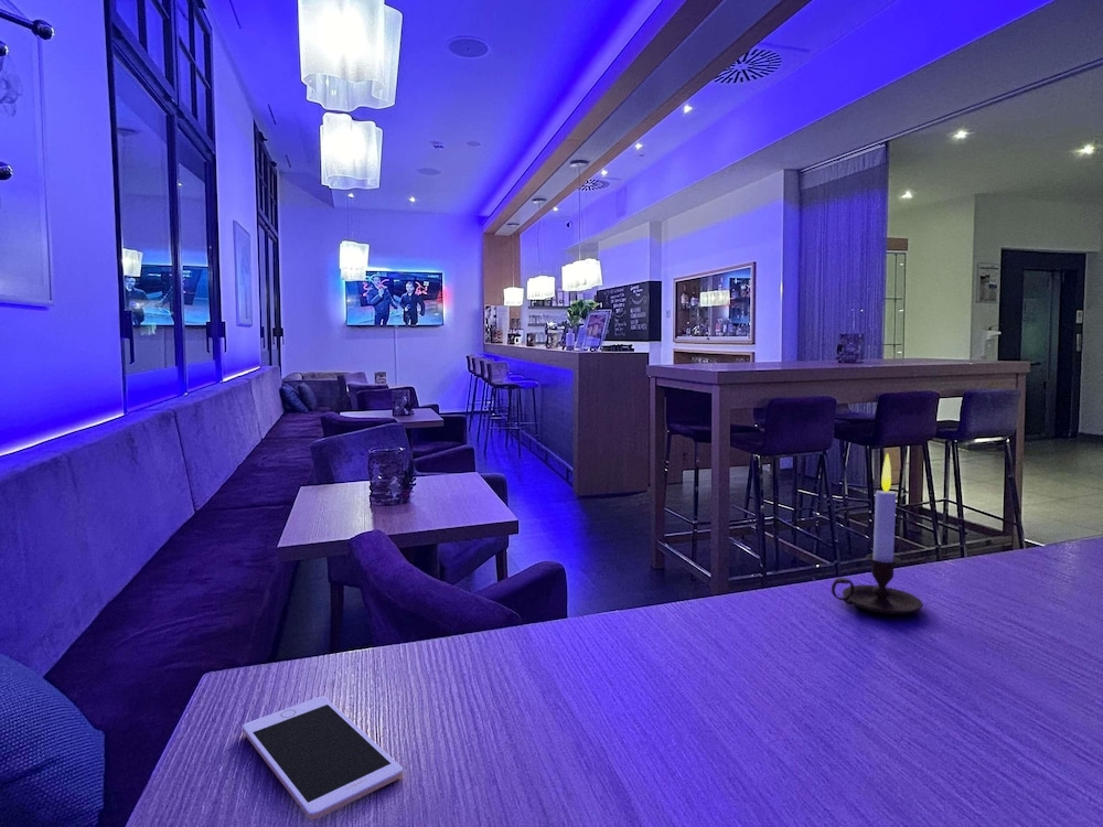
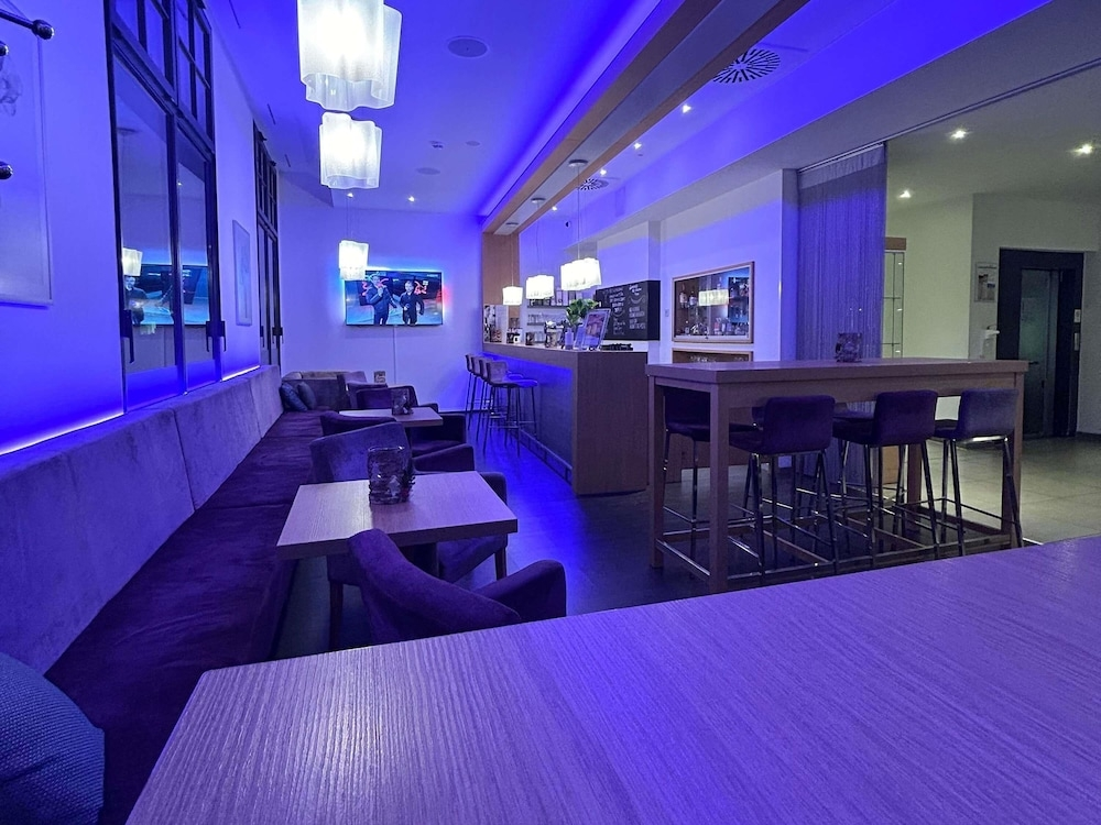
- candle (876, 529)
- cell phone (318, 749)
